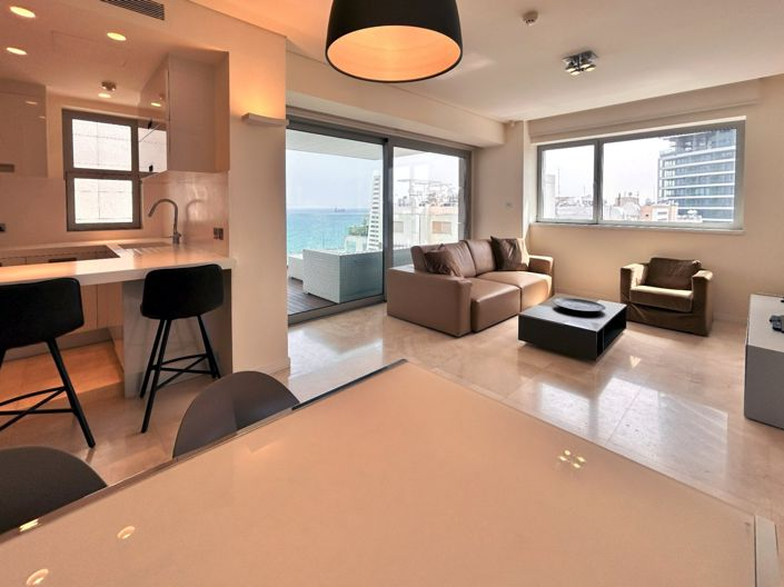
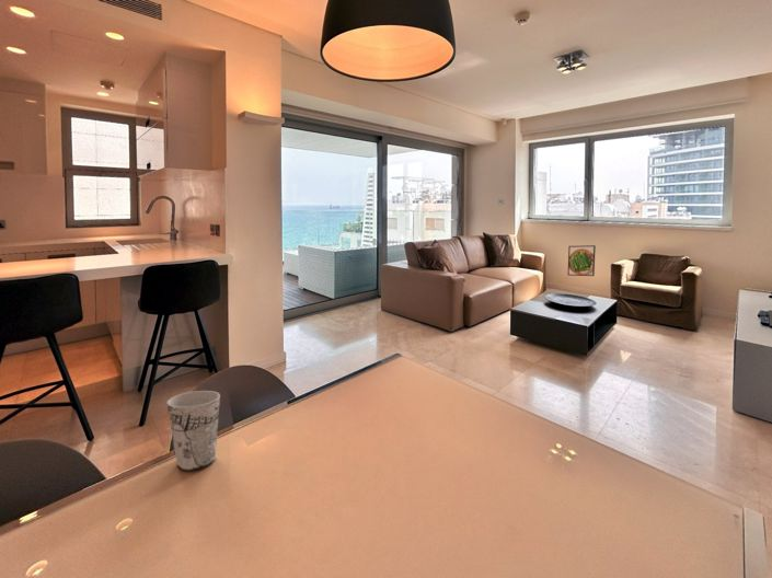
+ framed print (580, 261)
+ cup (195, 429)
